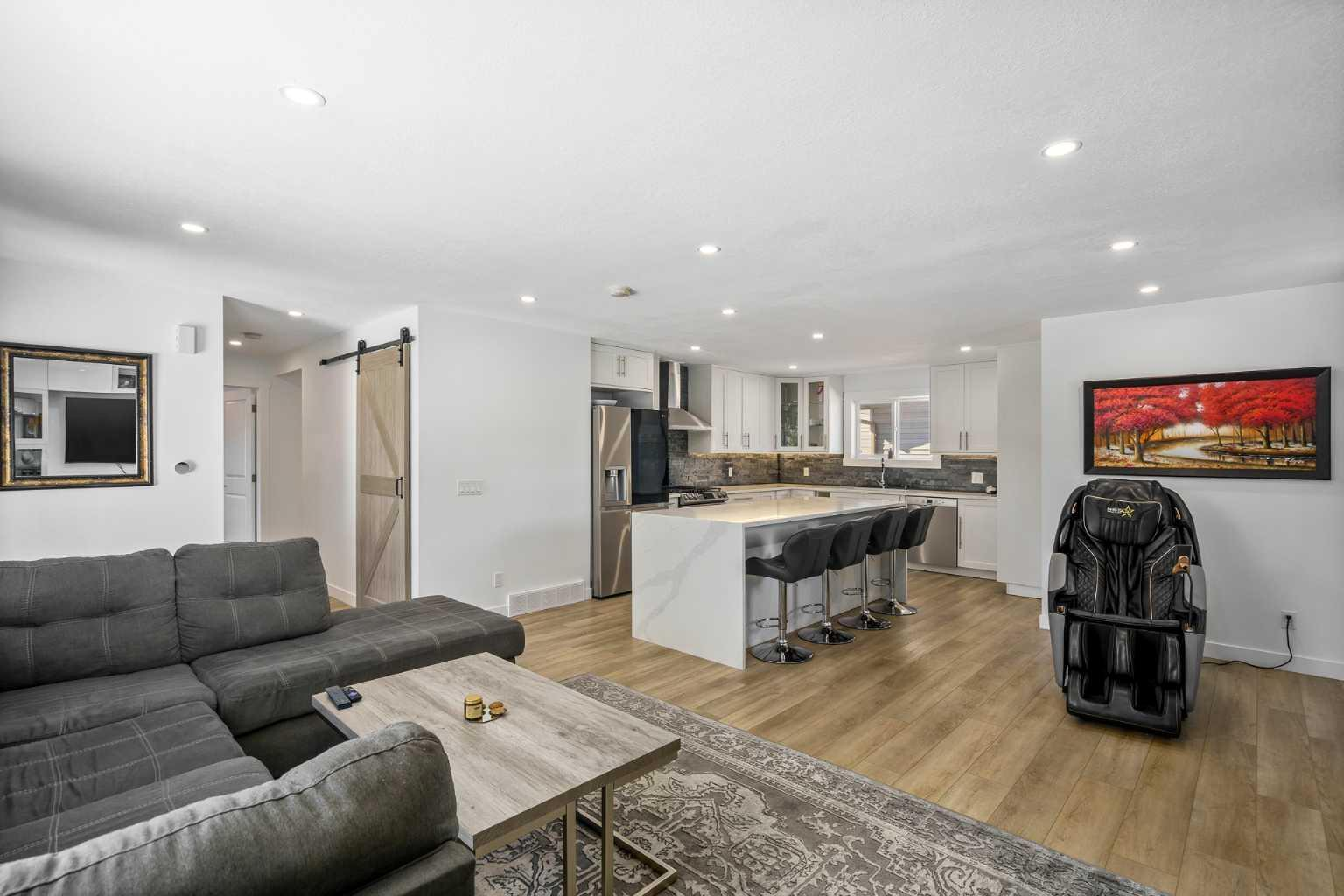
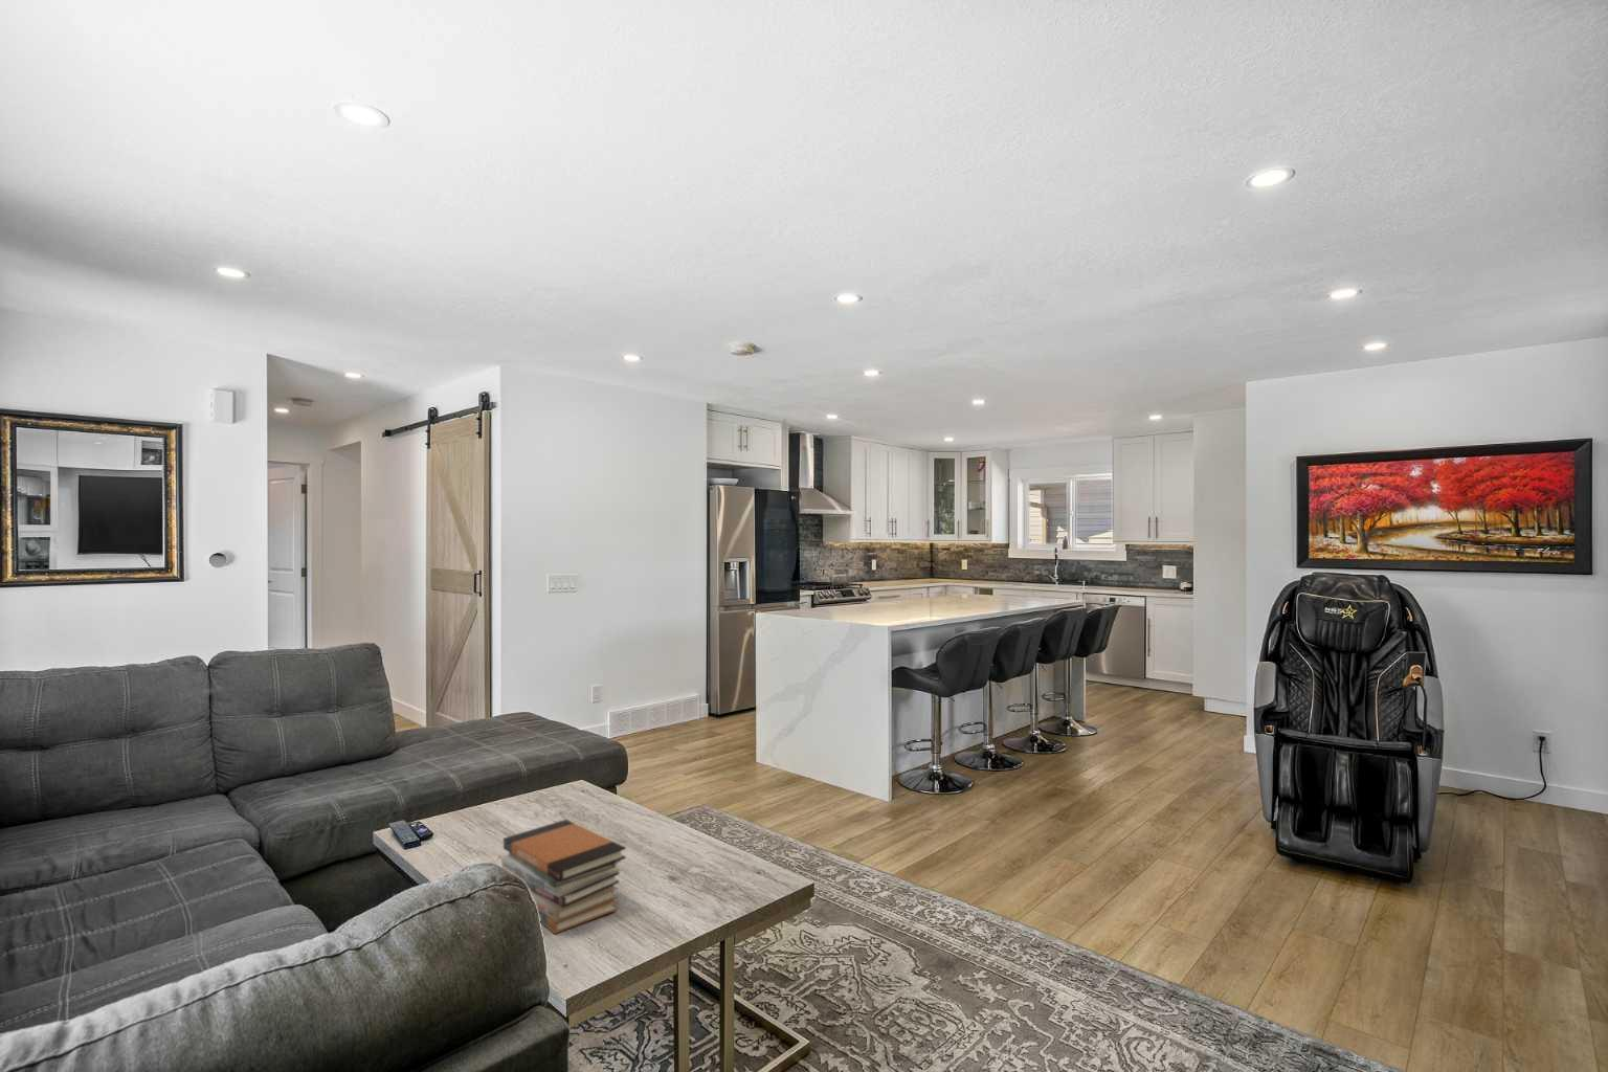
+ book stack (561, 871)
